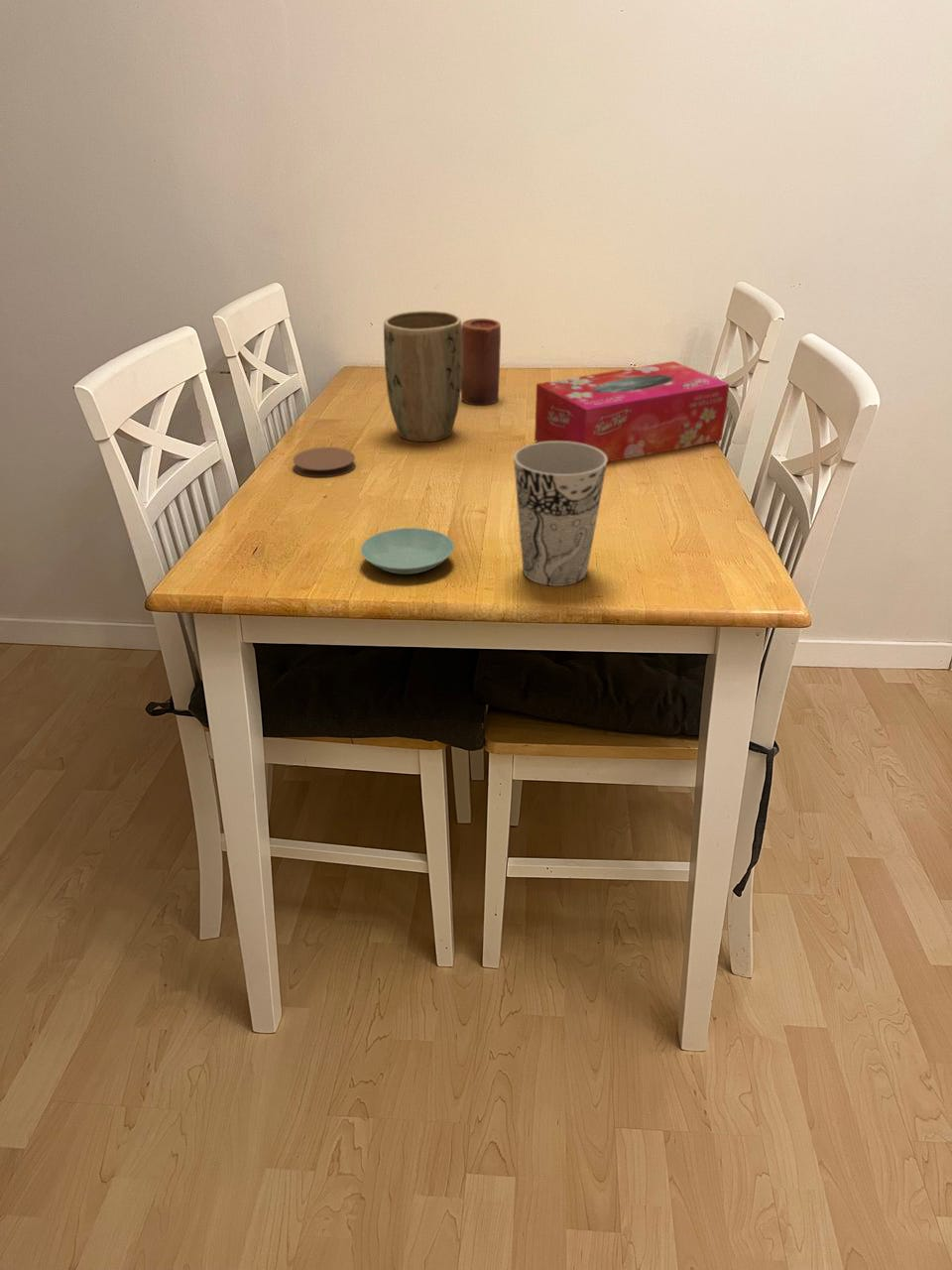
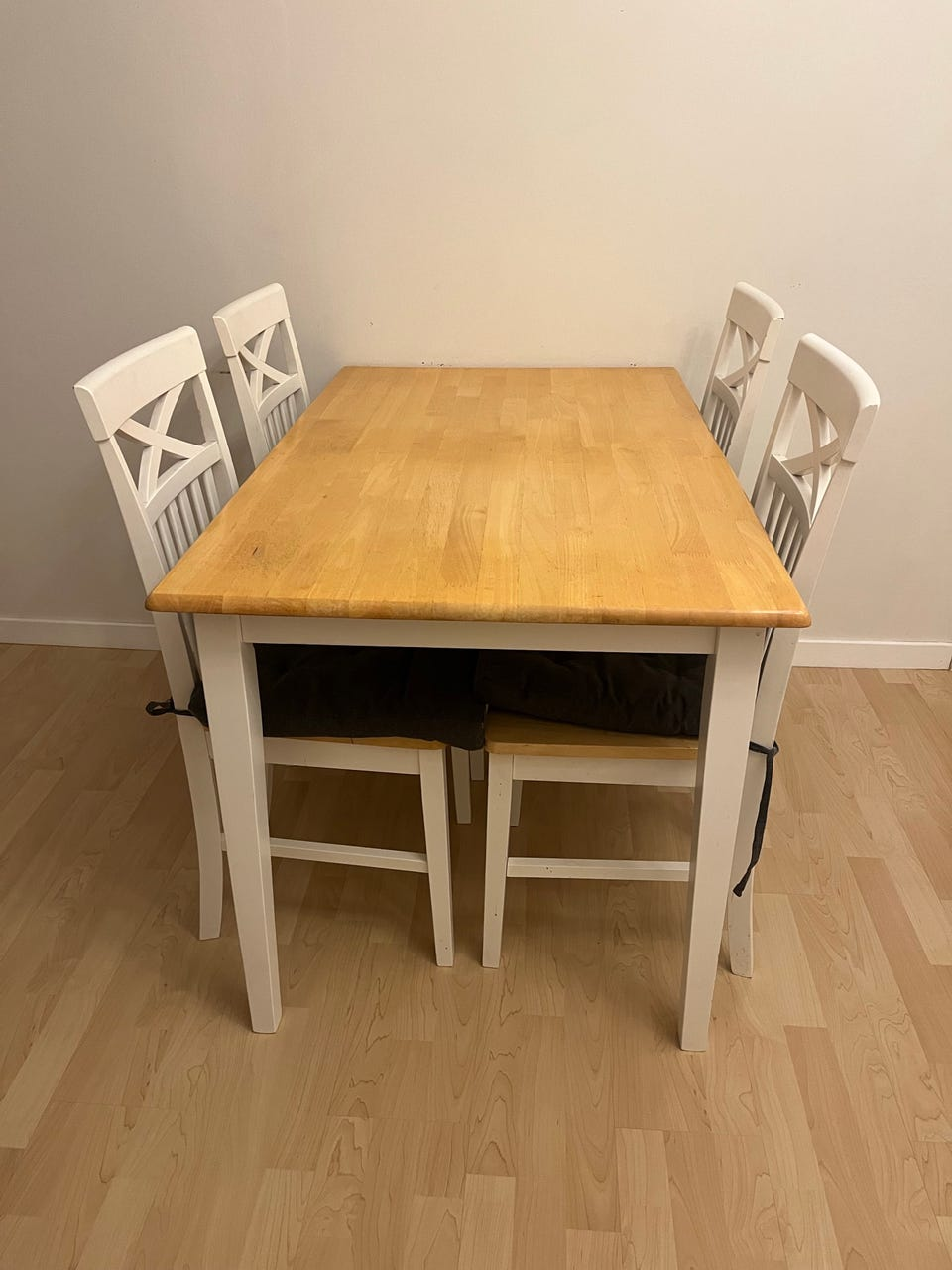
- saucer (408, 555)
- plant pot (424, 377)
- tissue box (630, 412)
- coaster (324, 461)
- candle (480, 361)
- cup (557, 516)
